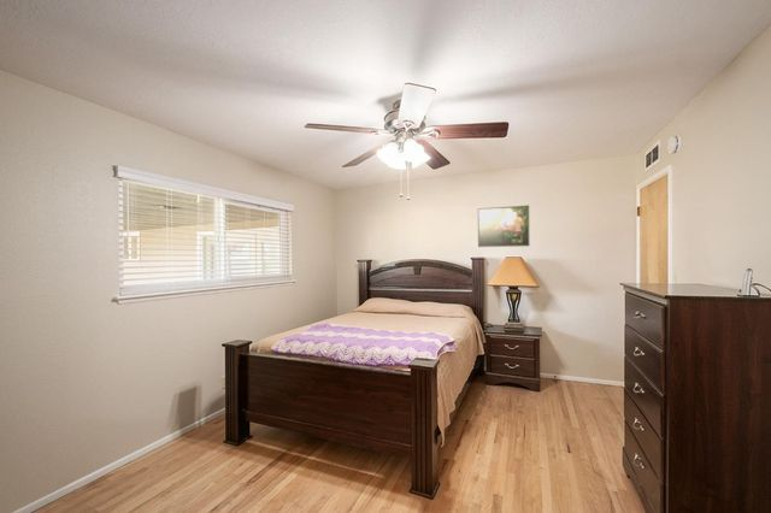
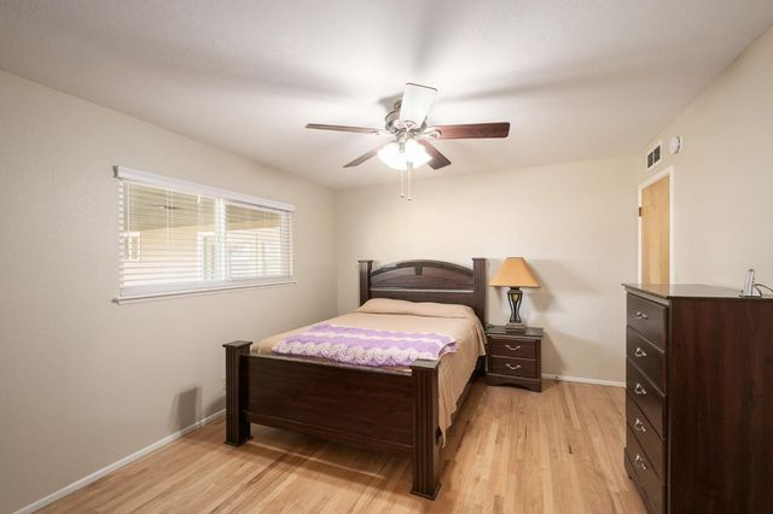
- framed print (502, 226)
